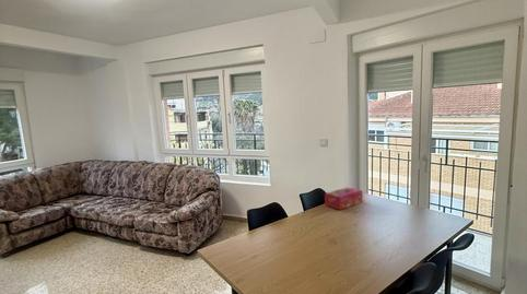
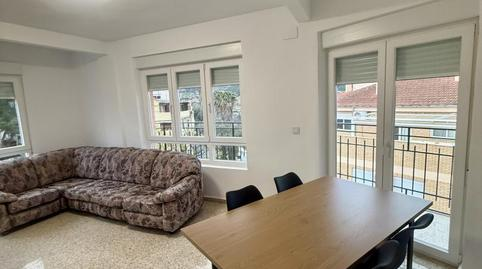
- tissue box (343, 198)
